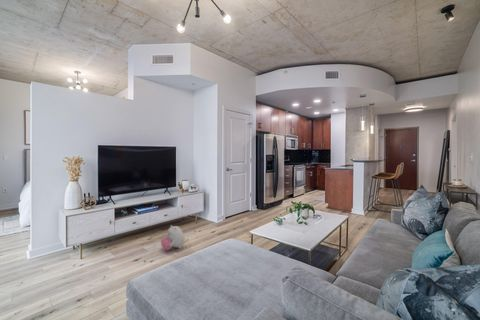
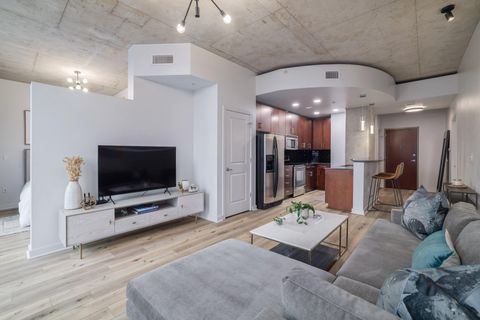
- plush toy (173, 237)
